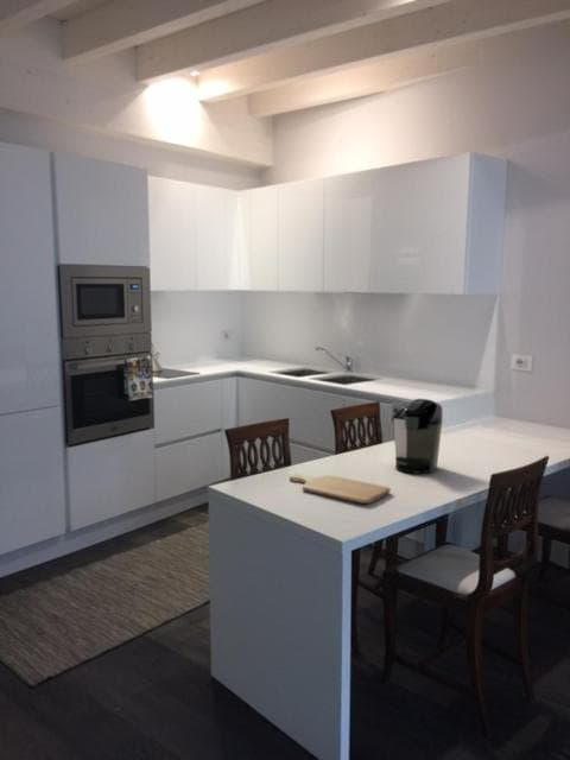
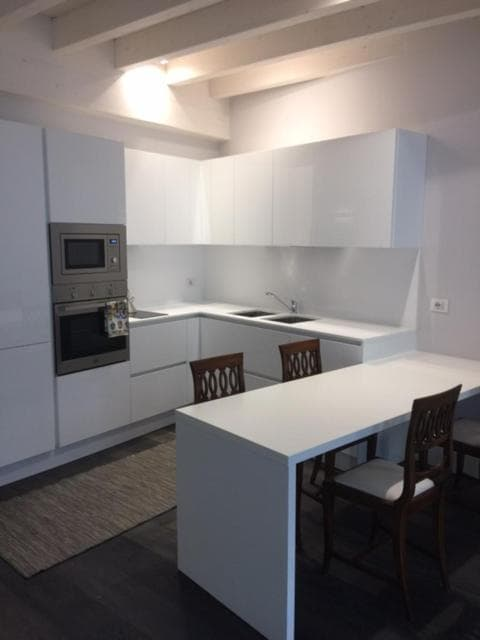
- chopping board (332, 486)
- coffee maker (407, 431)
